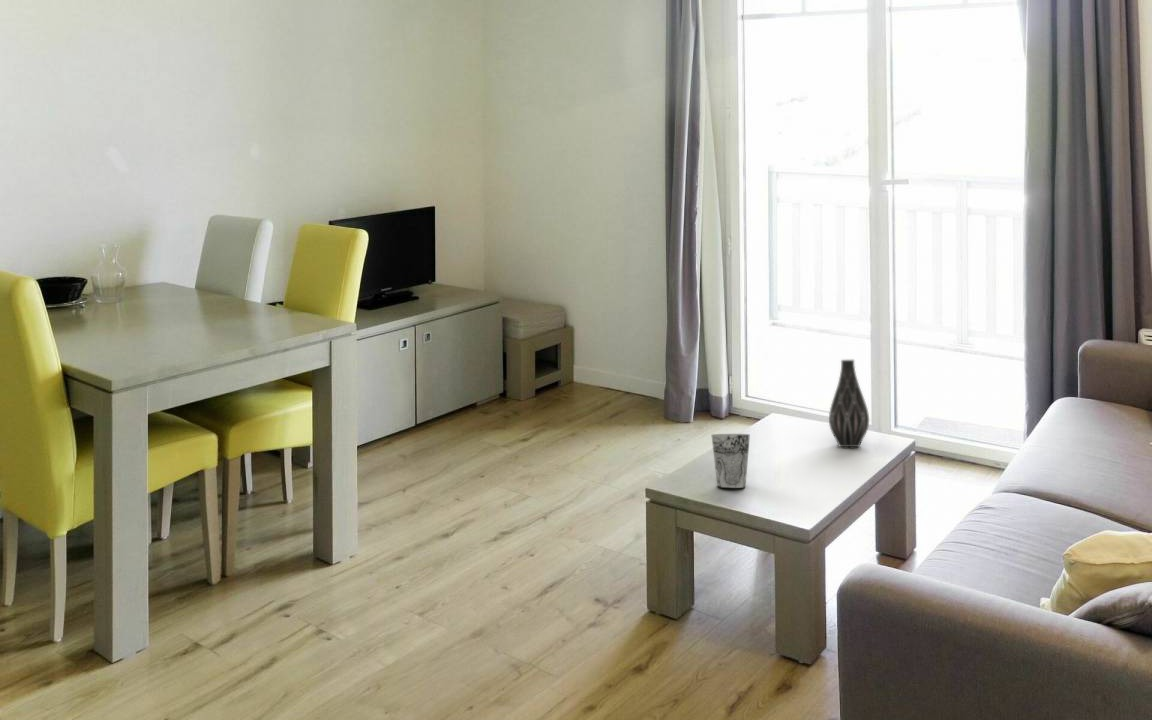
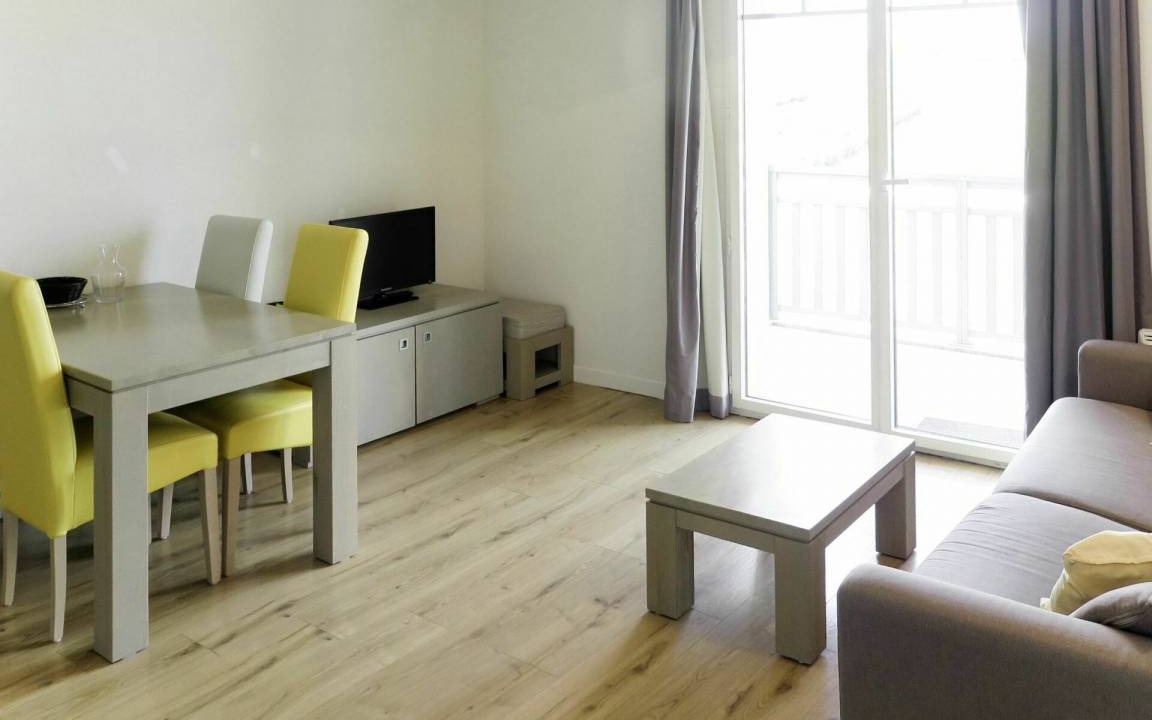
- vase (848, 403)
- cup (731, 460)
